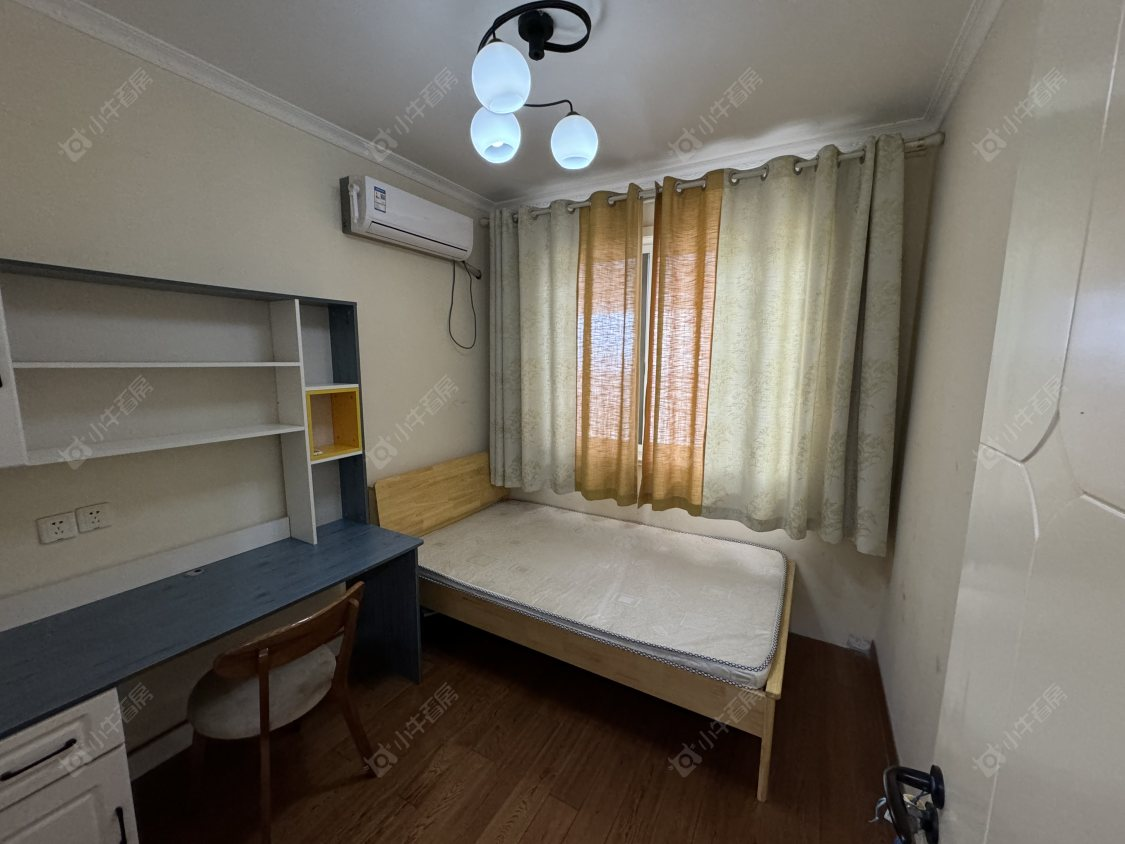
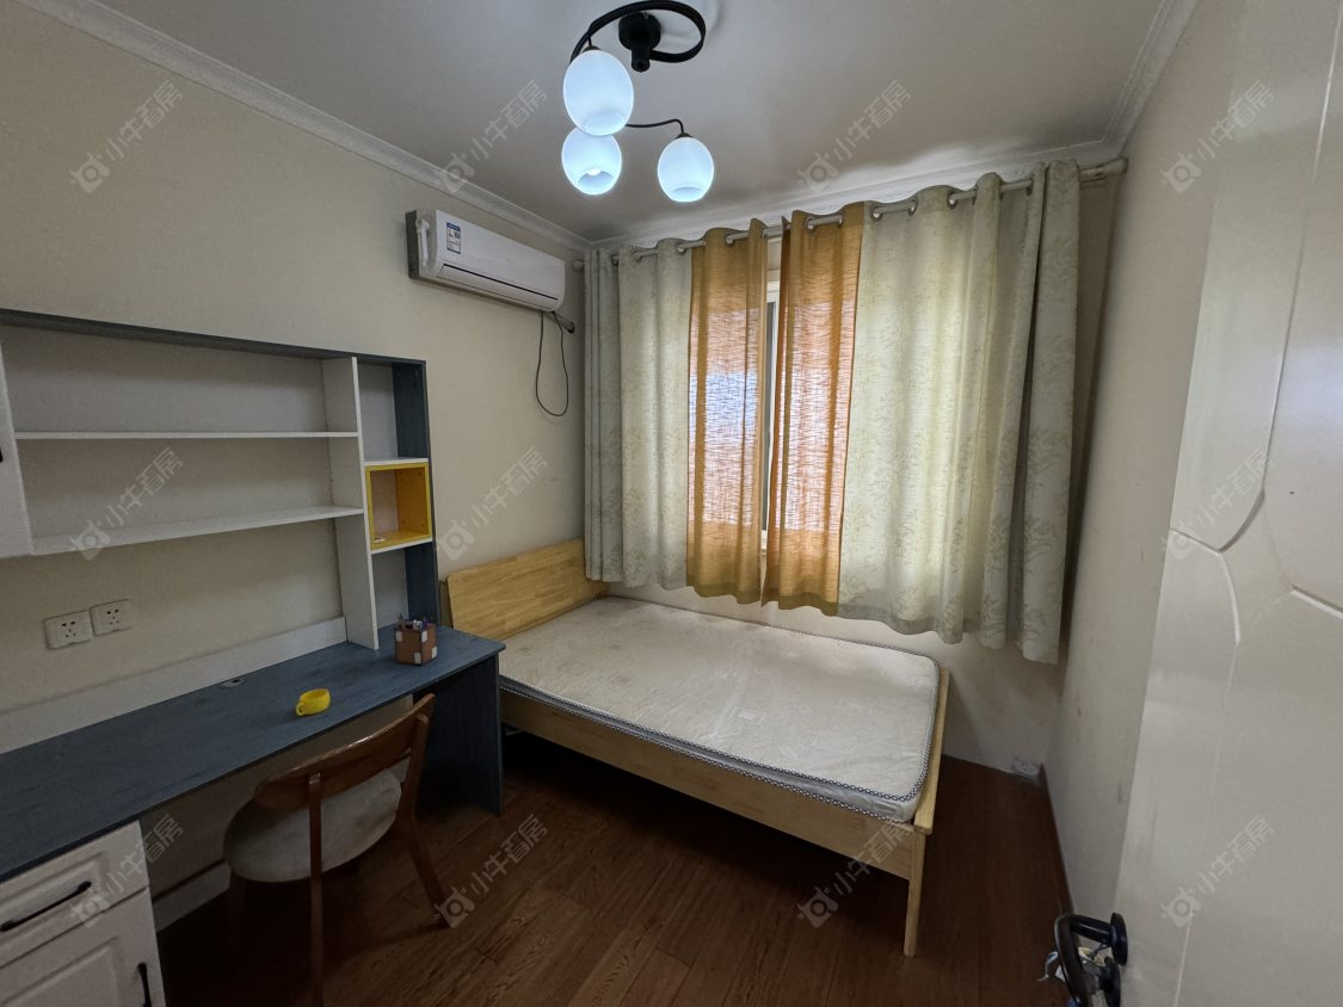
+ desk organizer (415, 636)
+ cup (310, 703)
